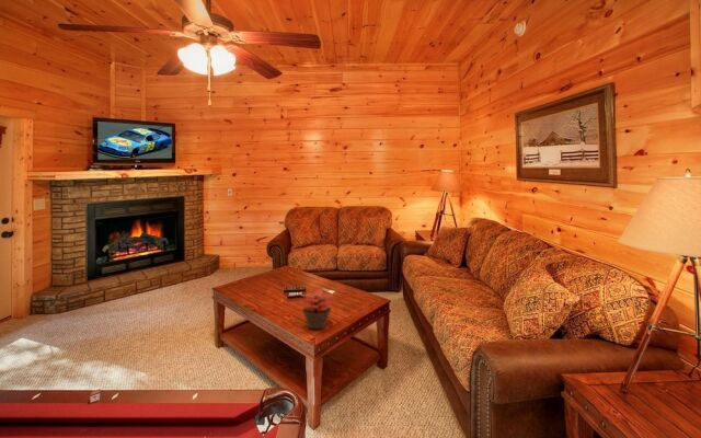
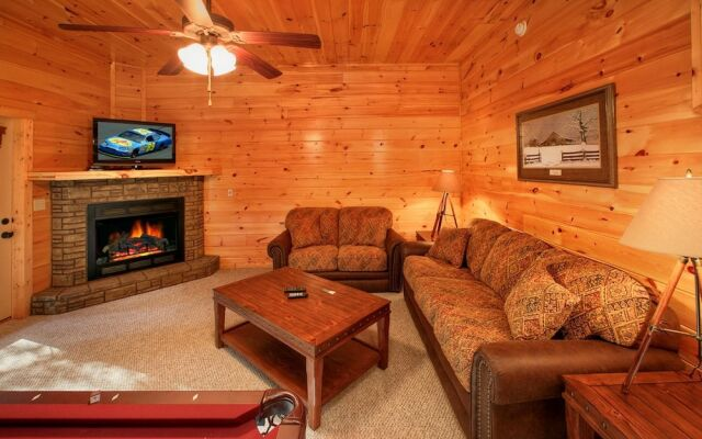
- succulent plant (317, 309)
